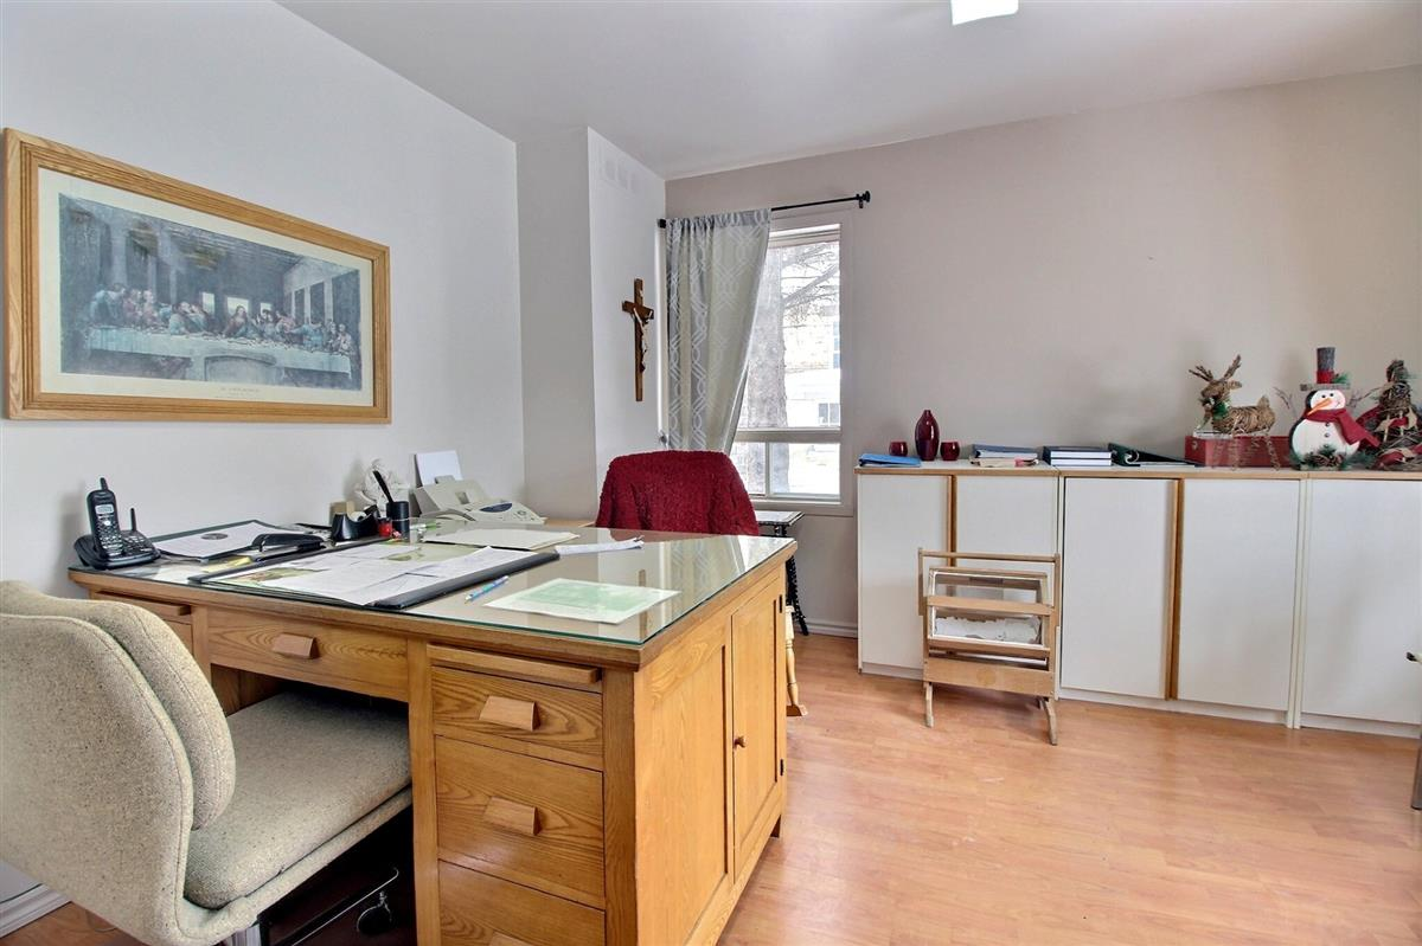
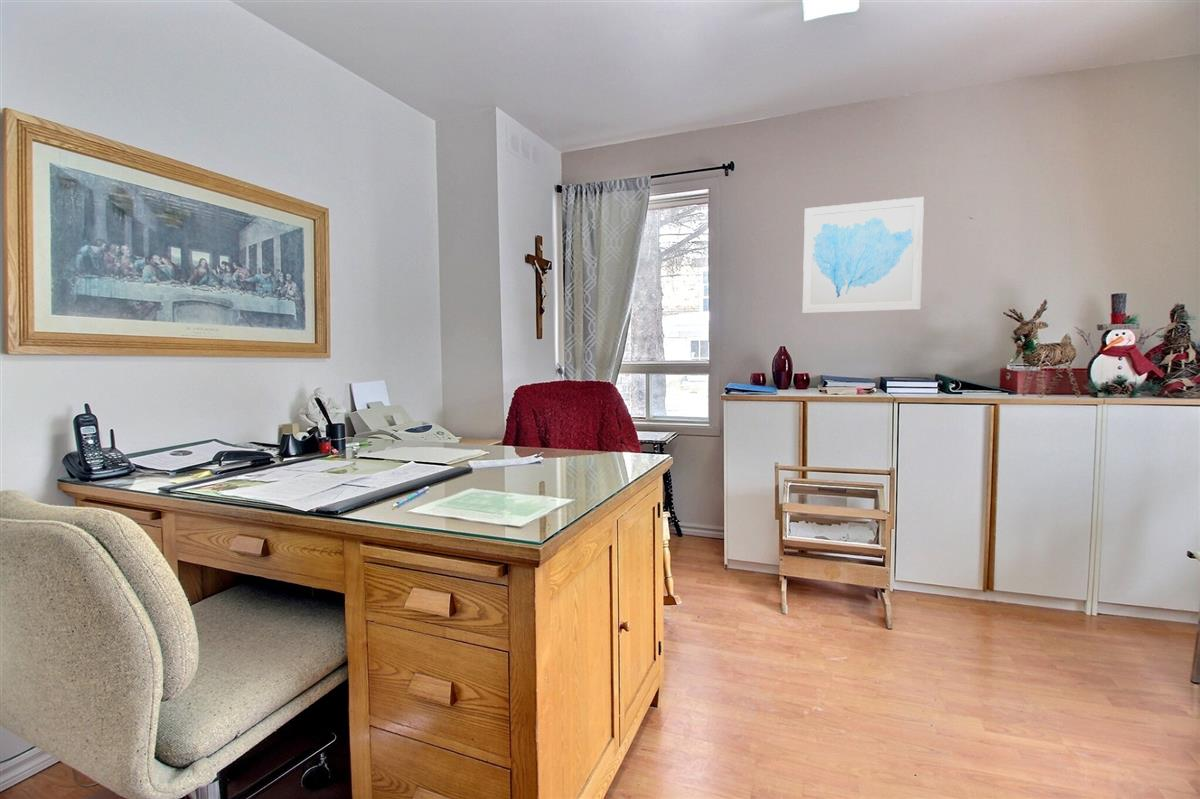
+ wall art (860, 257)
